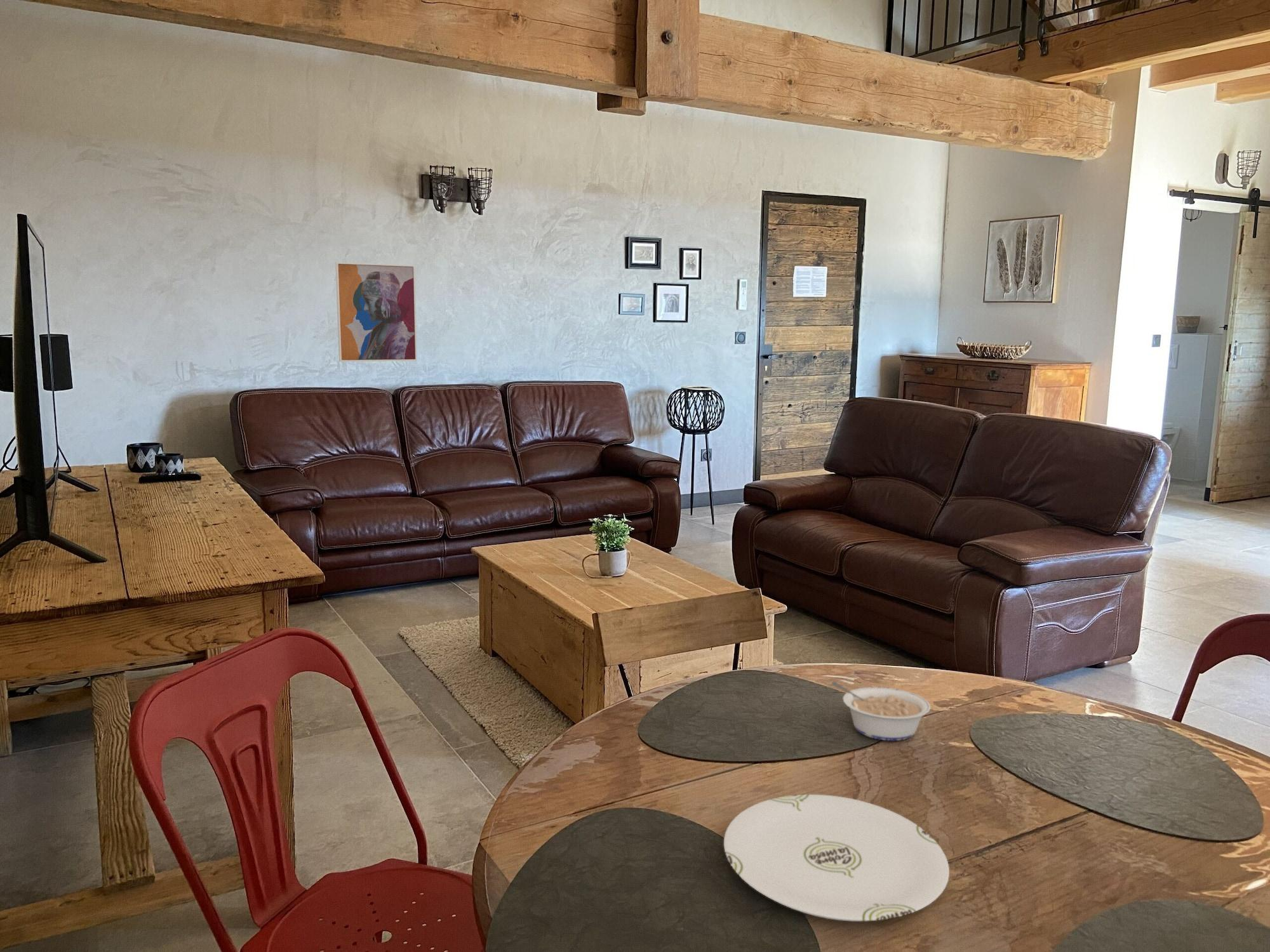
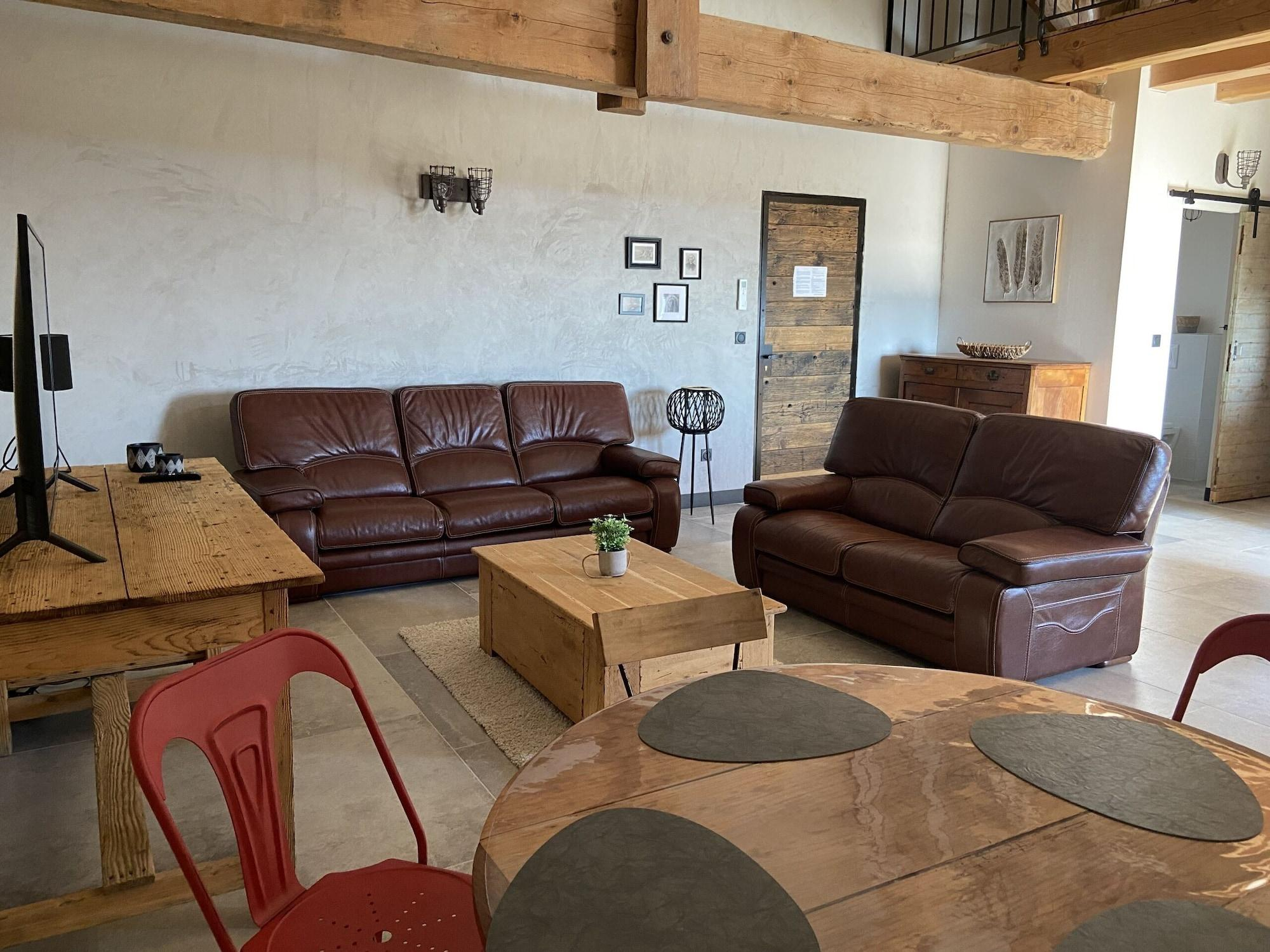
- wall art (377, 313)
- plate (833, 857)
- legume (882, 713)
